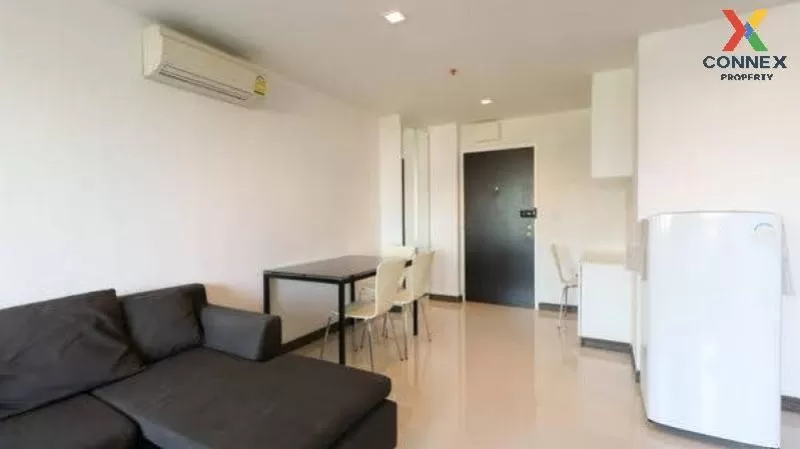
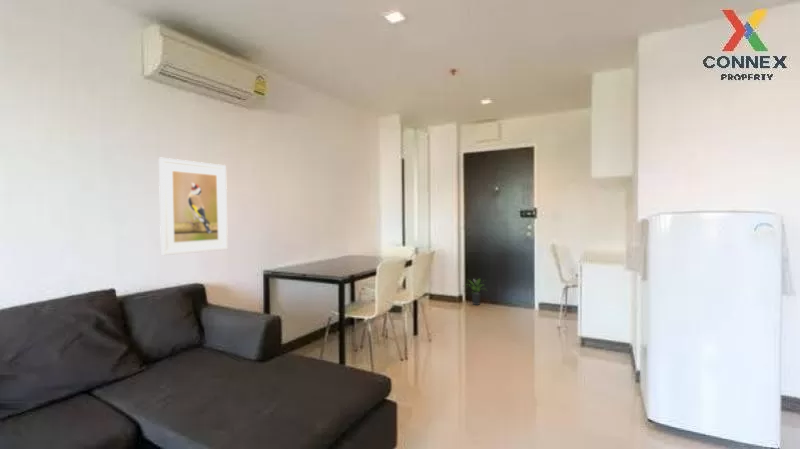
+ potted plant (476, 291)
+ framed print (195, 207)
